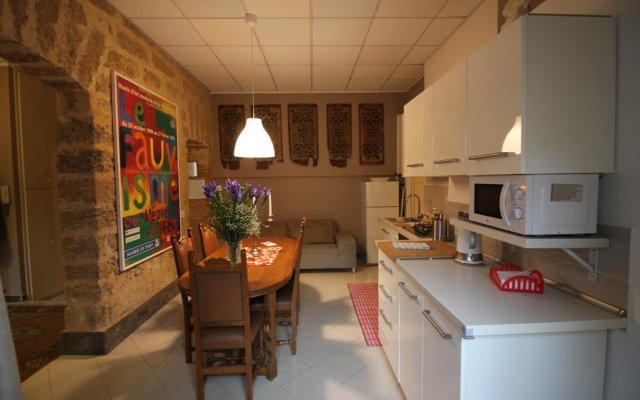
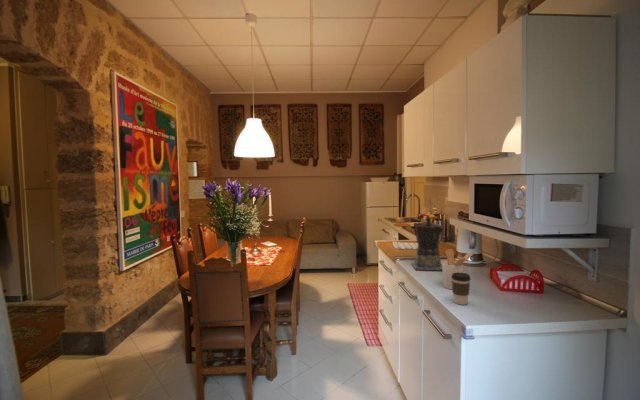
+ coffee cup (460, 288)
+ coffee maker (427, 241)
+ utensil holder (457, 269)
